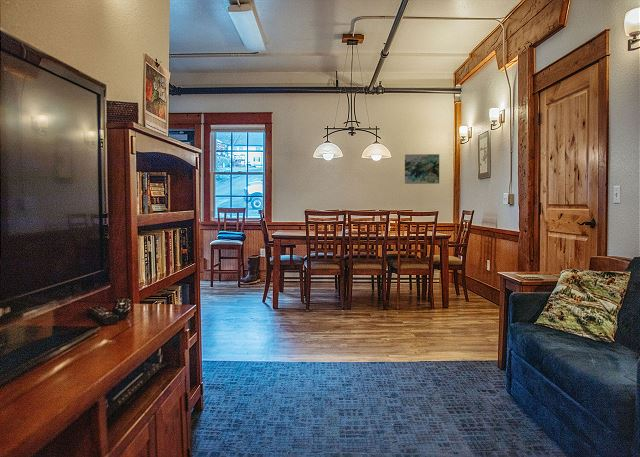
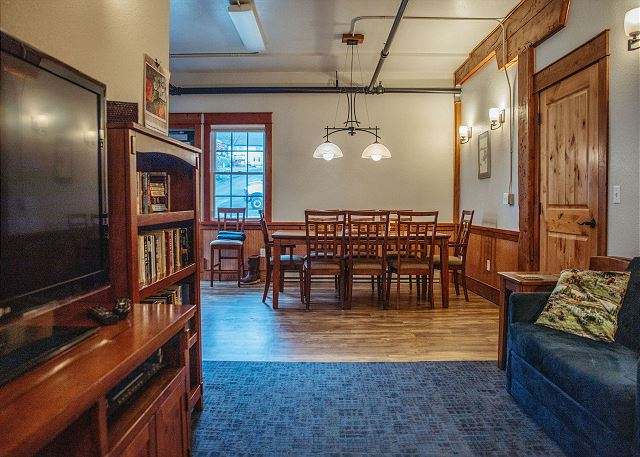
- wall art (421, 169)
